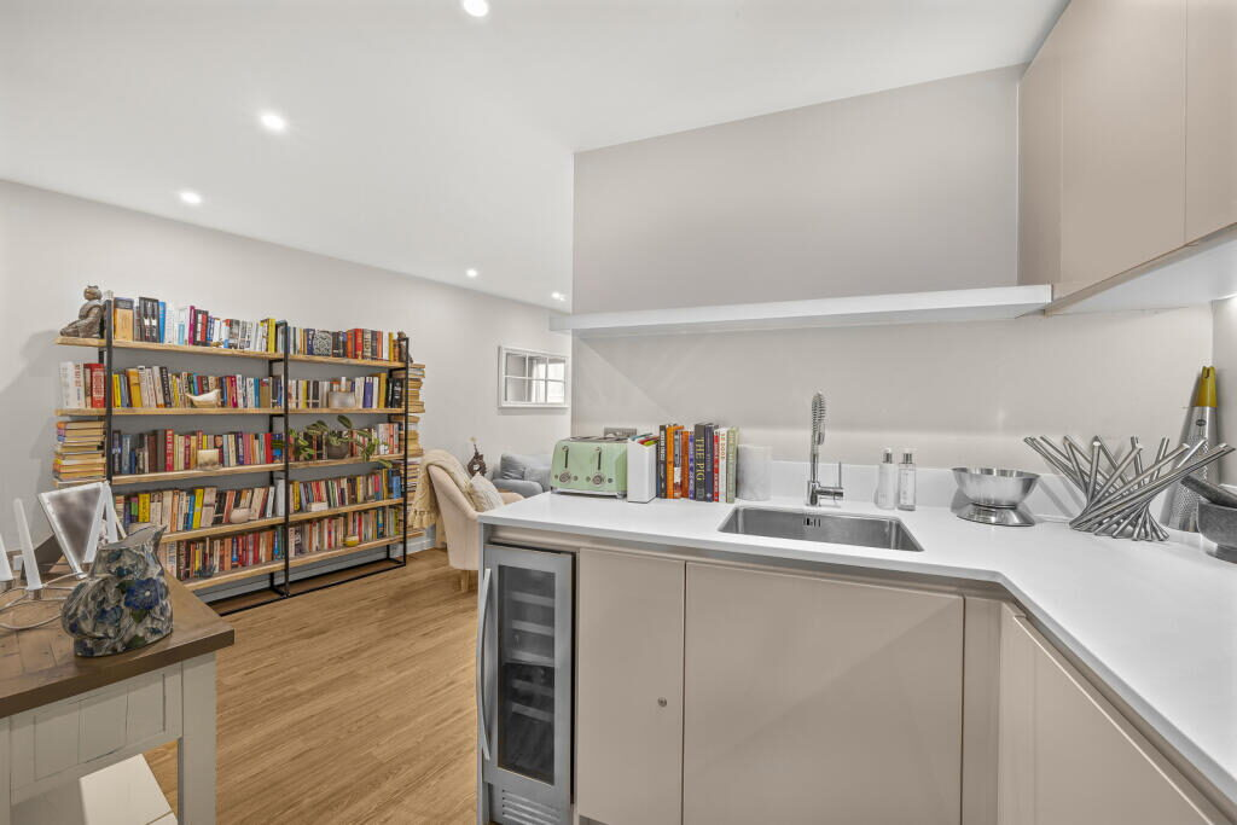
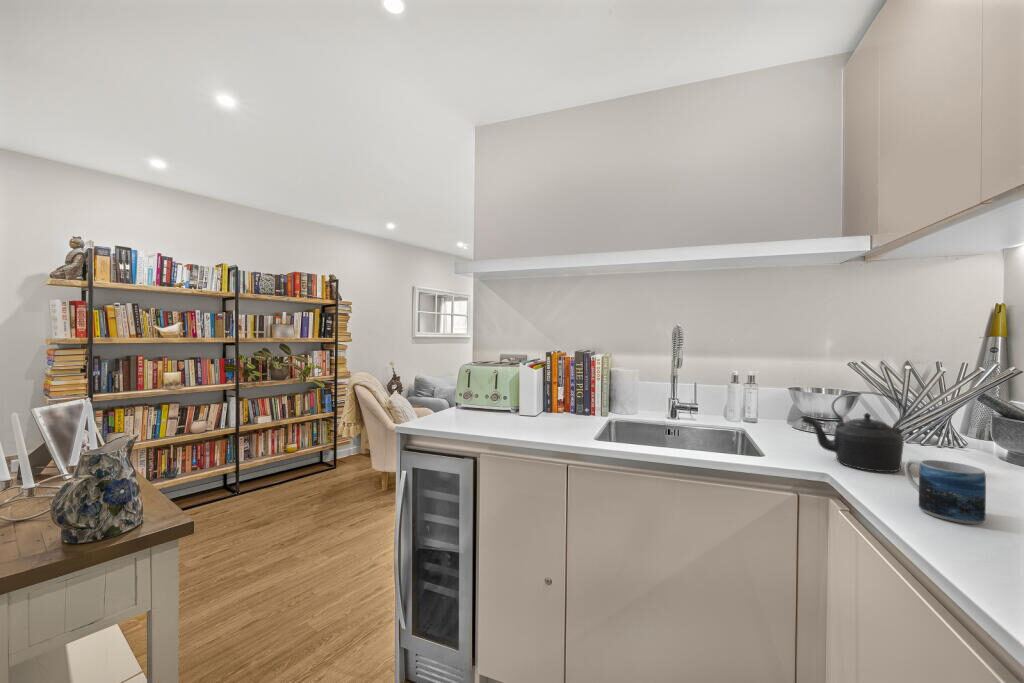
+ kettle (850, 426)
+ mug (938, 486)
